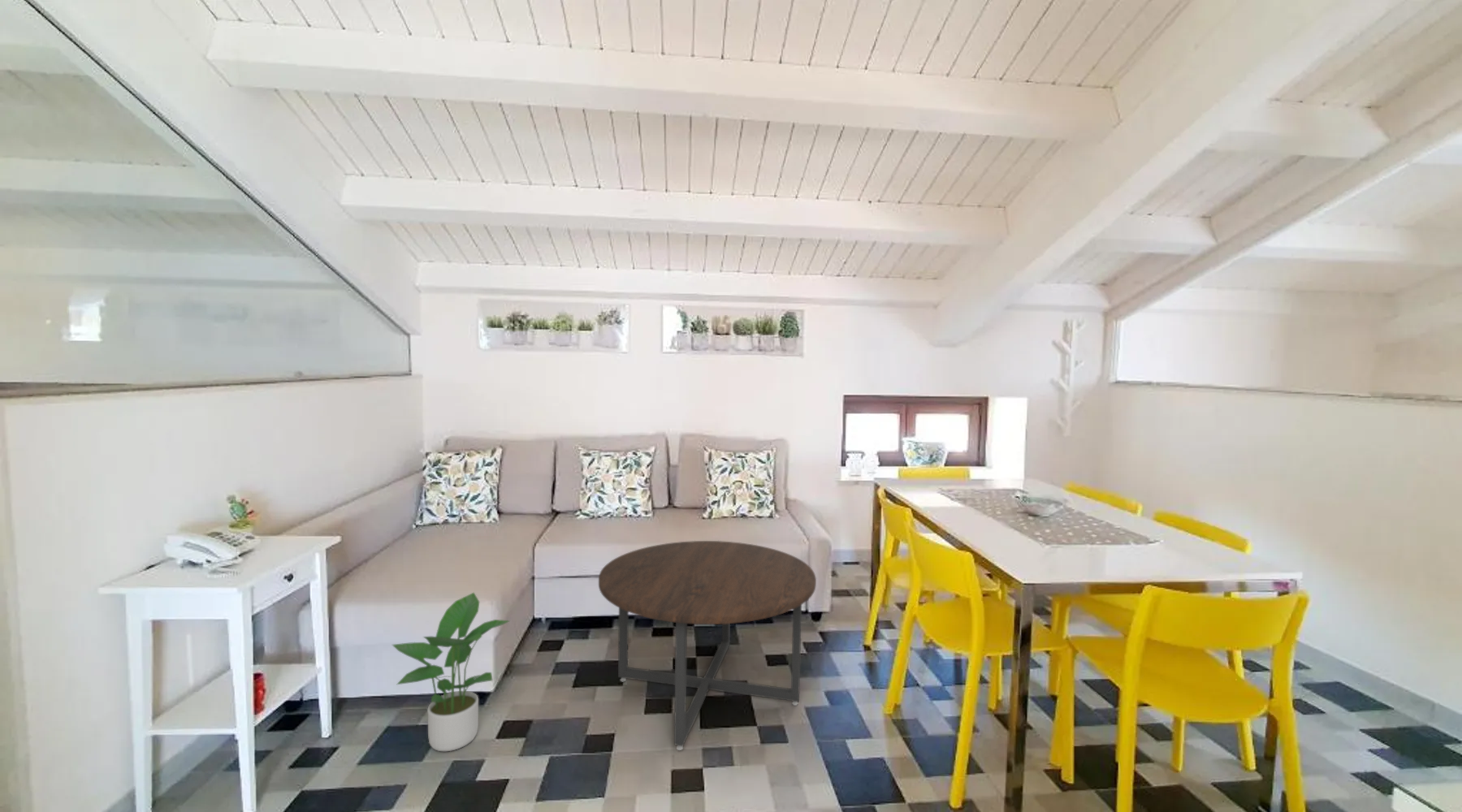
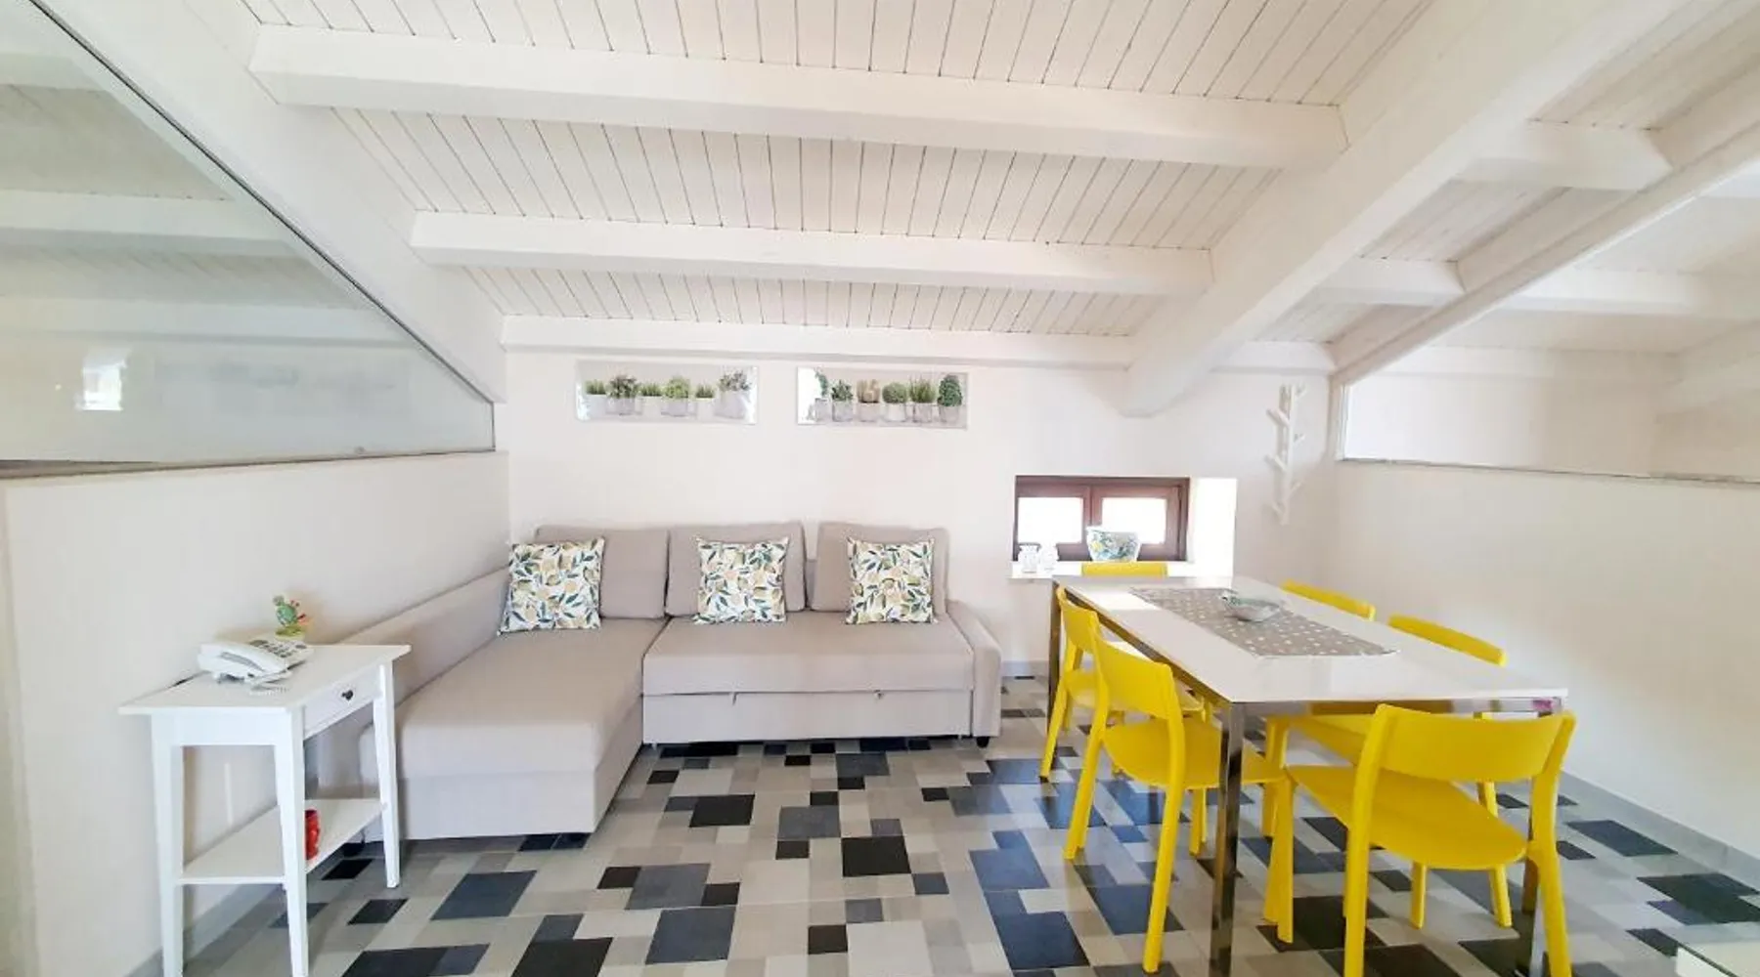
- coffee table (707, 624)
- potted plant (444, 676)
